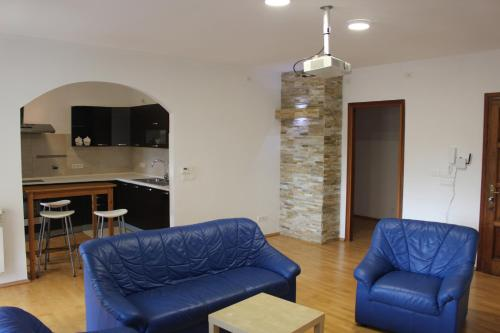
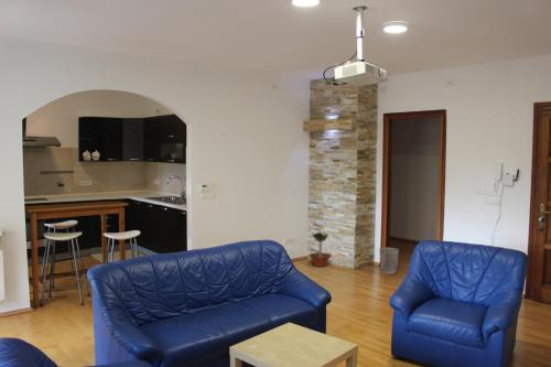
+ potted tree (320, 247)
+ wastebasket (389, 260)
